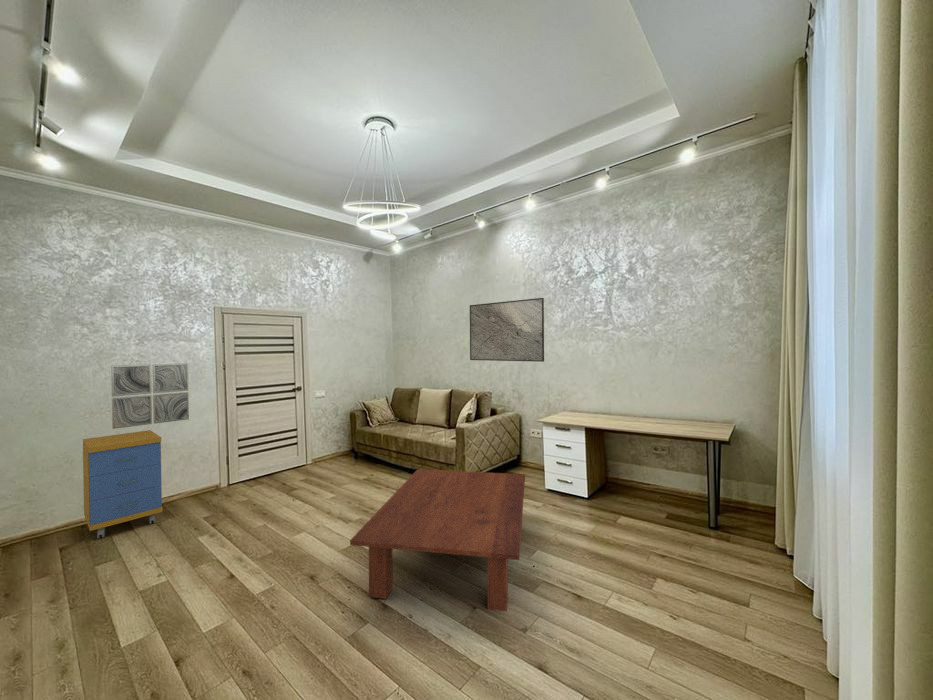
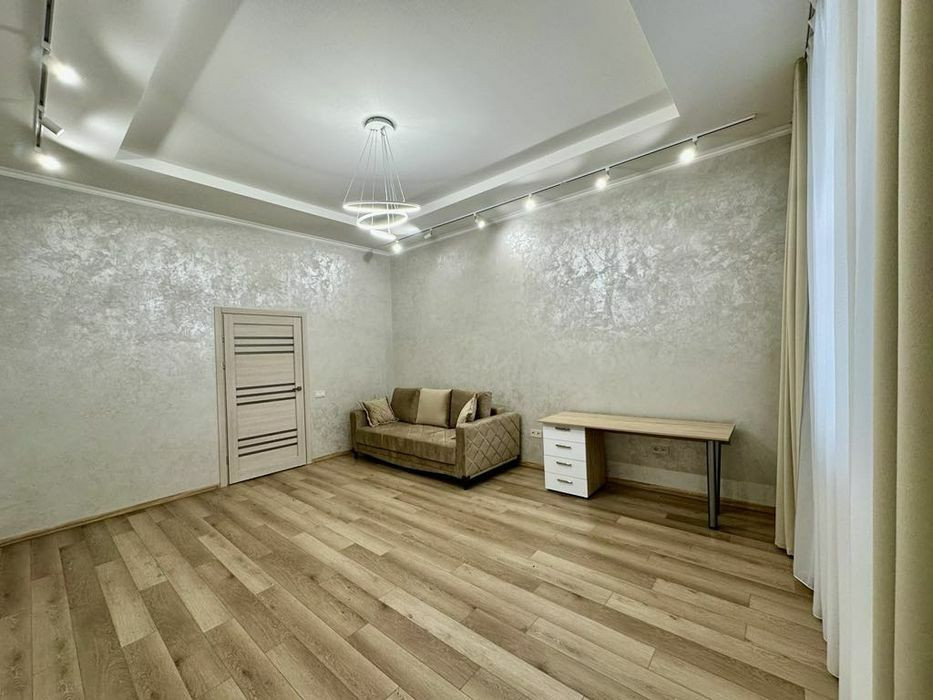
- wall art (153, 395)
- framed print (504, 331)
- storage cabinet (123, 481)
- coffee table (455, 526)
